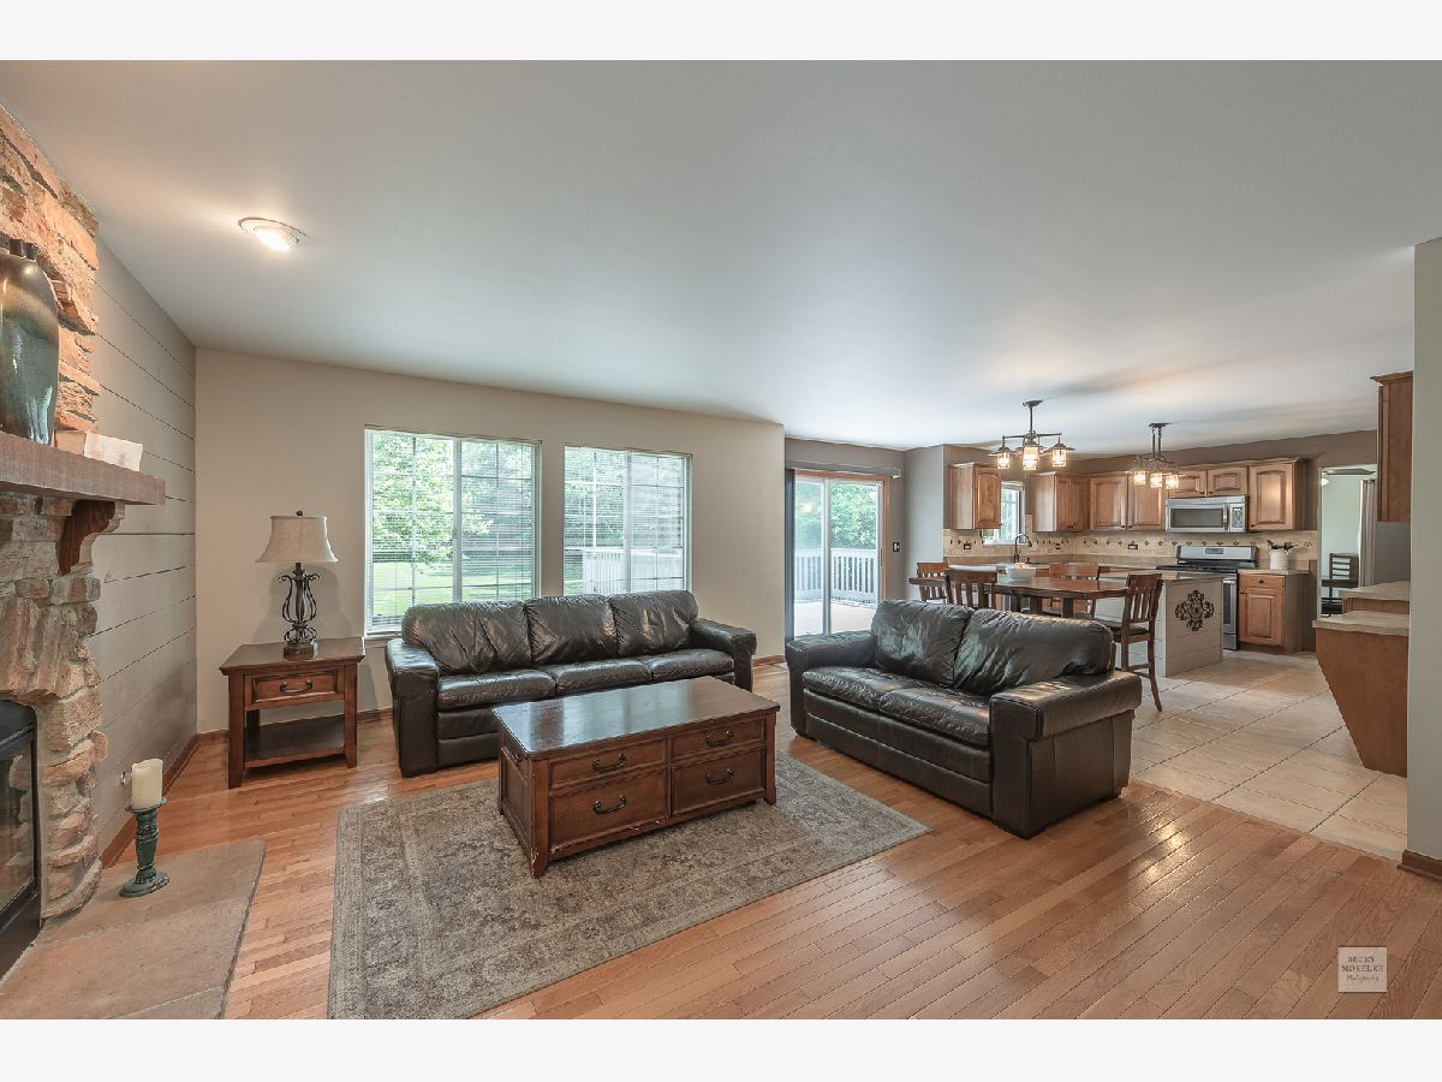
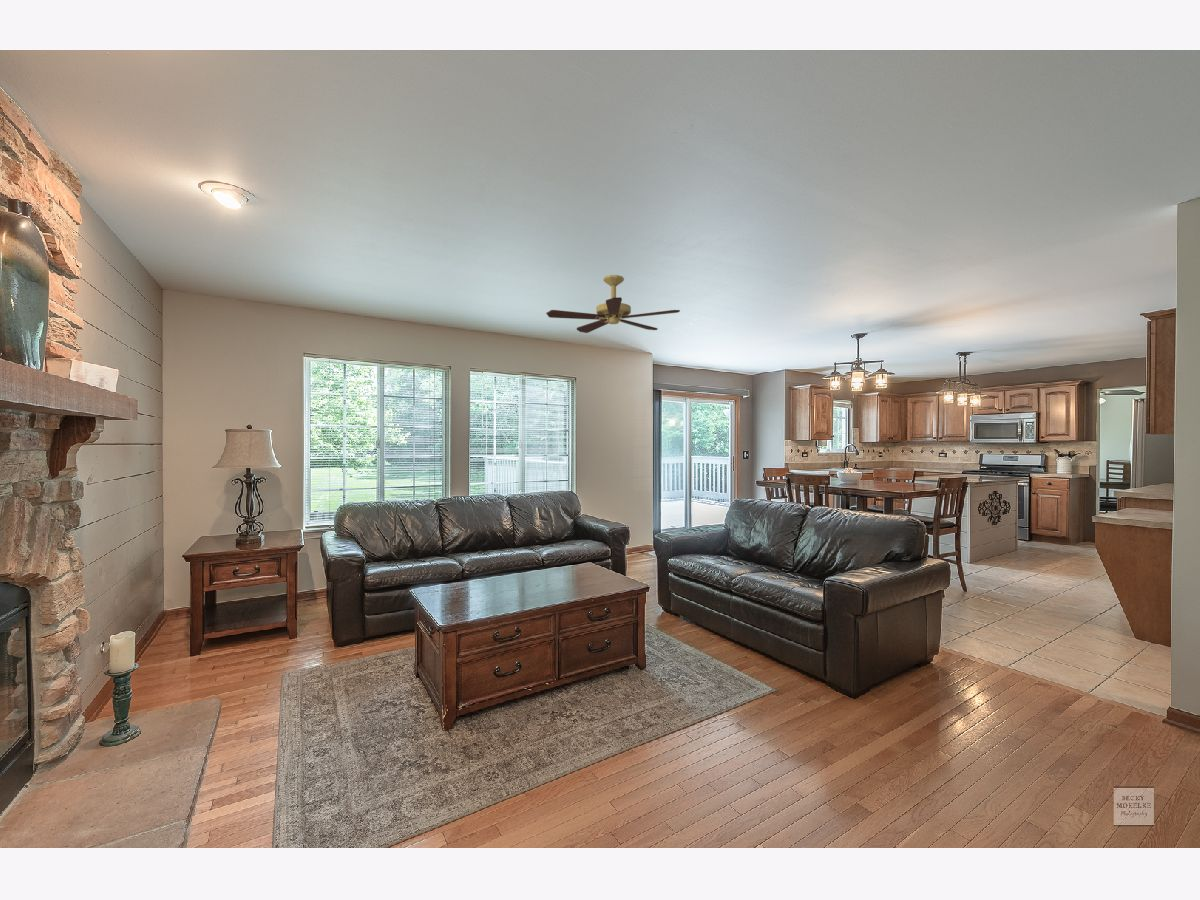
+ ceiling fan (612, 299)
